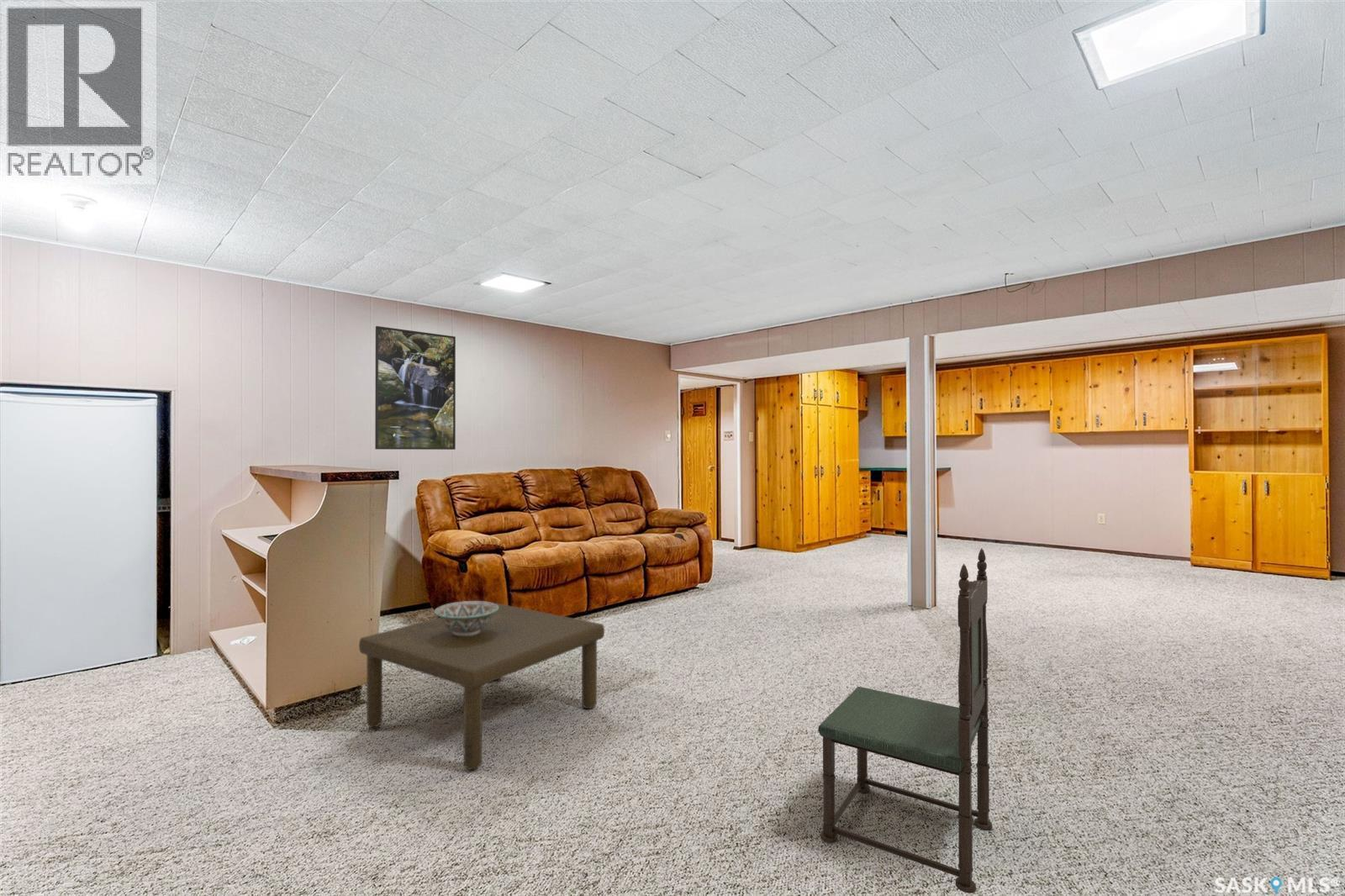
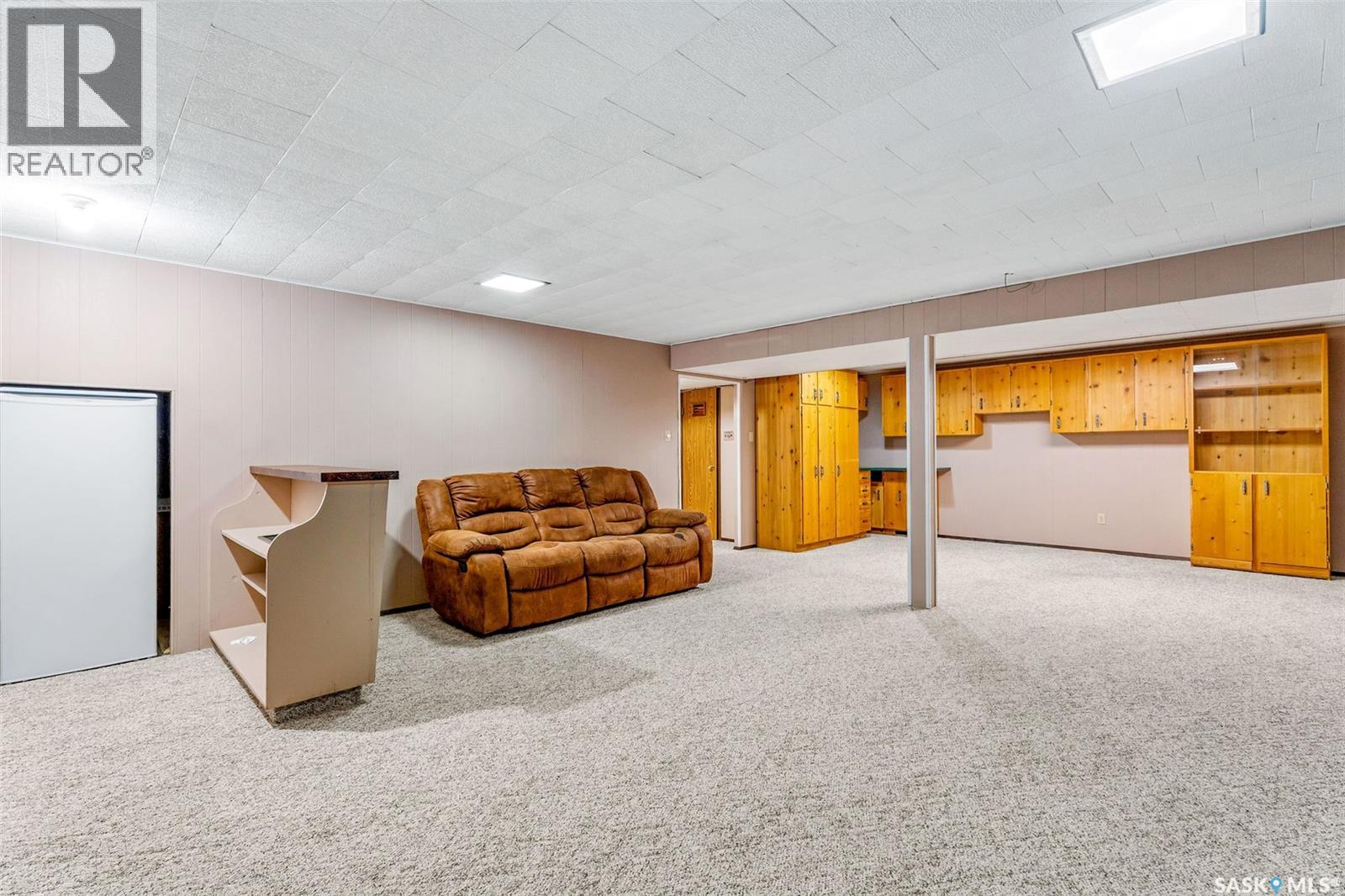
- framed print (417, 390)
- dining chair (905, 696)
- decorative bowl (467, 619)
- coffee table (486, 673)
